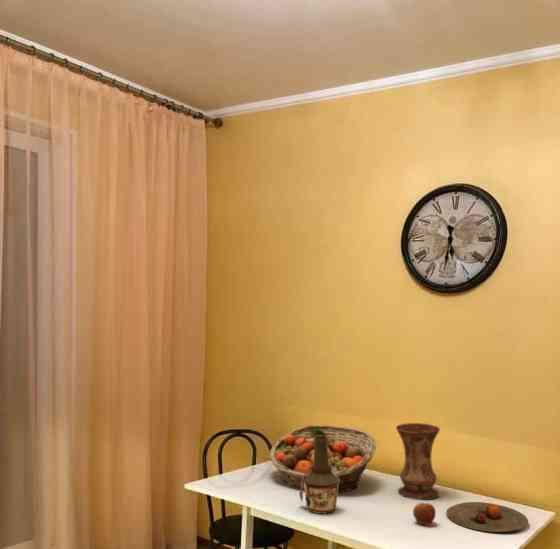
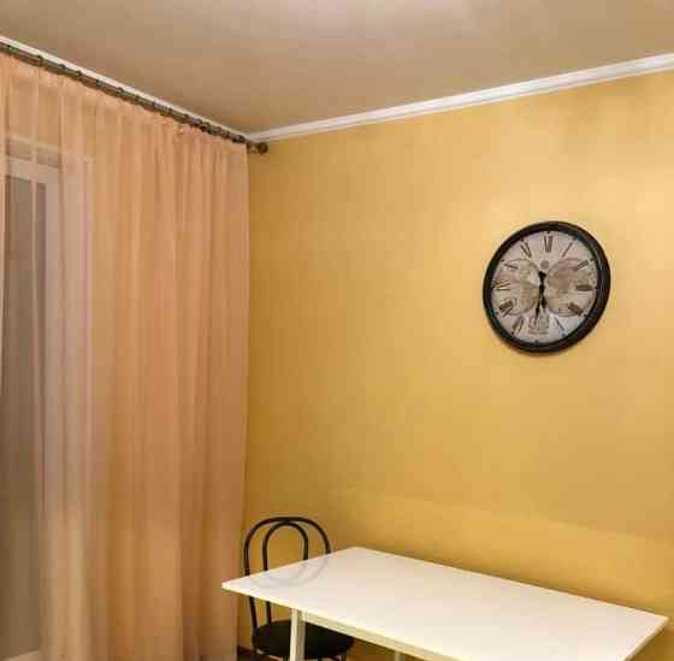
- vase (418, 460)
- apple (424, 512)
- fruit basket (328, 457)
- bottle (319, 472)
- plate (486, 512)
